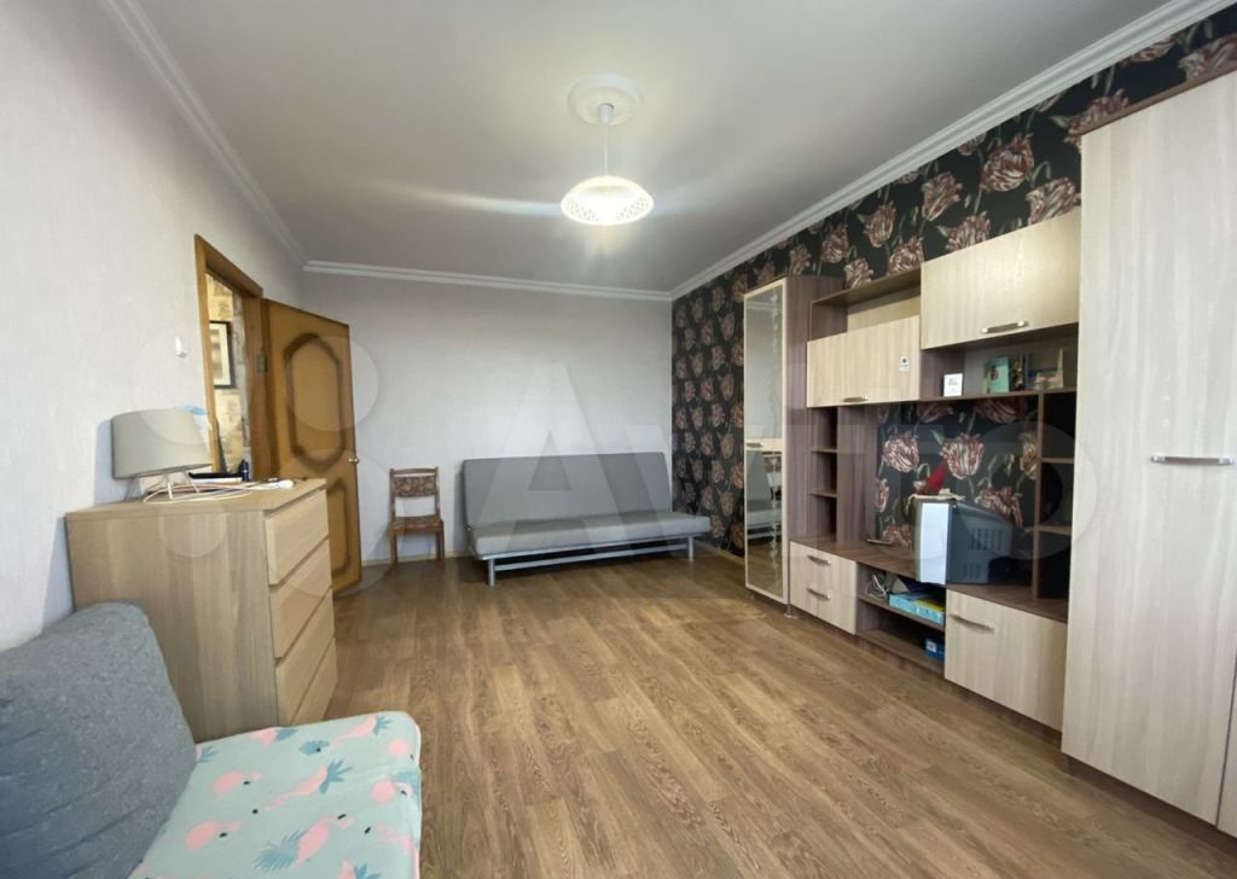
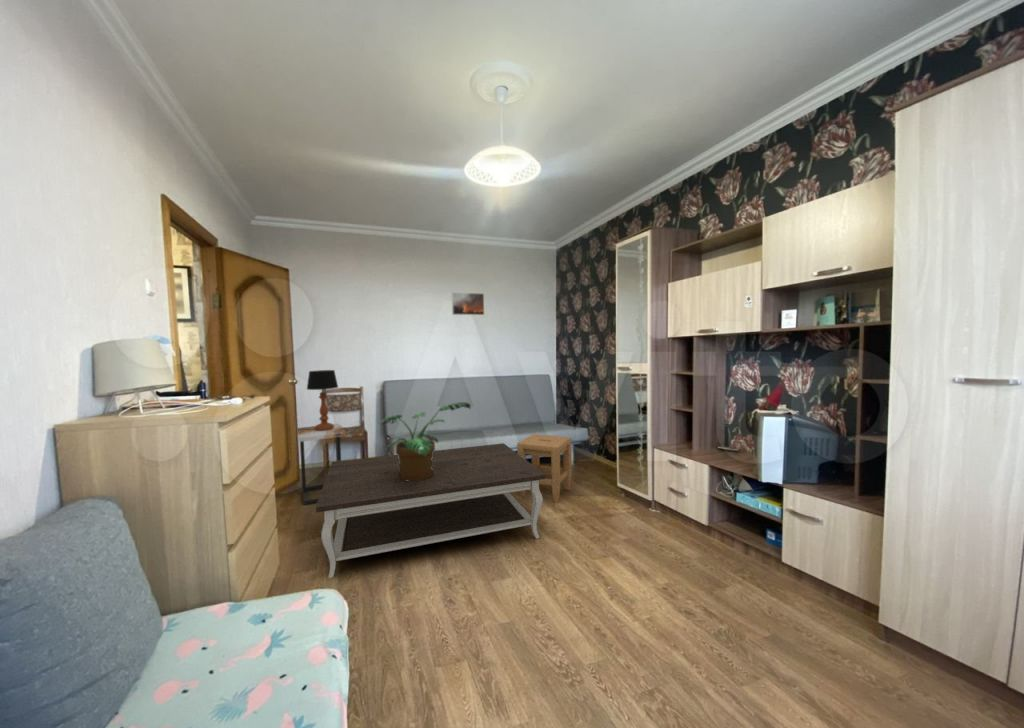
+ coffee table (432, 498)
+ stool (545, 466)
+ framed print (468, 304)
+ table lamp (323, 399)
+ potted plant (425, 441)
+ side table (336, 460)
